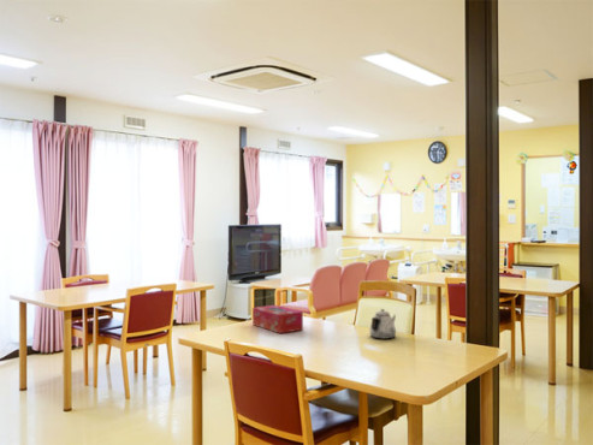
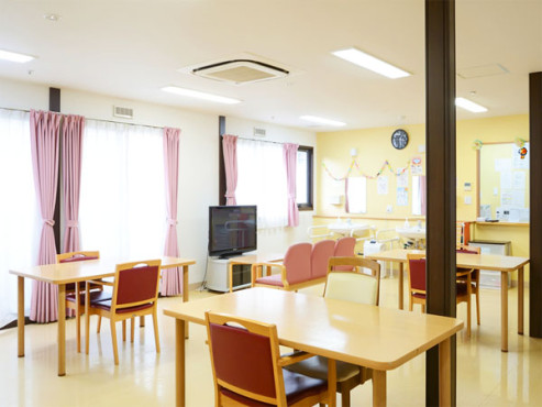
- teapot (384, 322)
- tissue box (277, 318)
